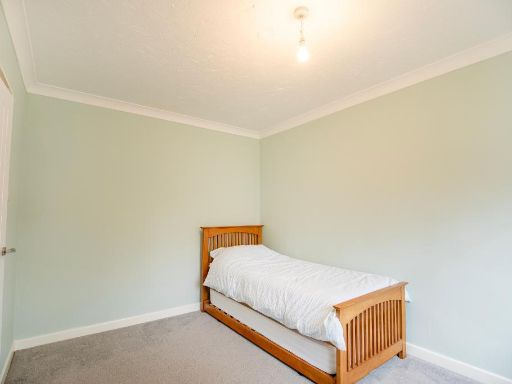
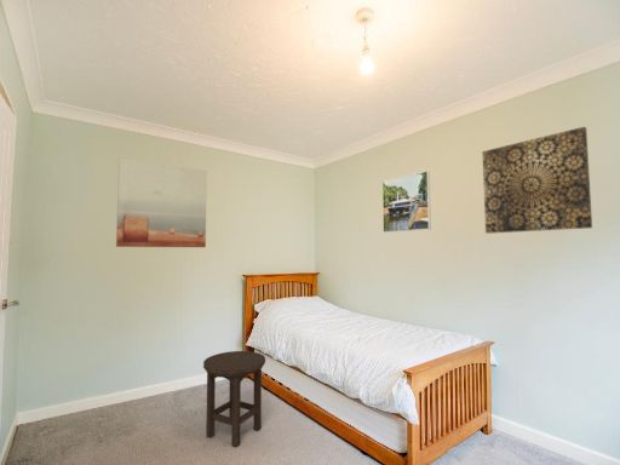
+ wall art (530, 185)
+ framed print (404, 203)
+ wall art (165, 206)
+ stool (234, 395)
